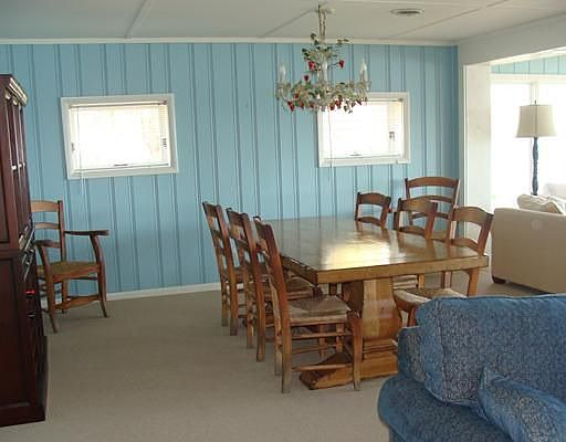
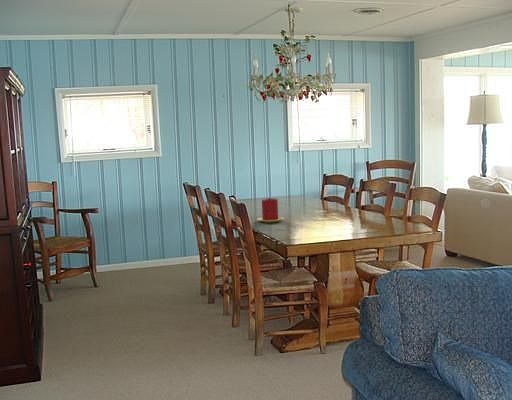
+ candle (270, 210)
